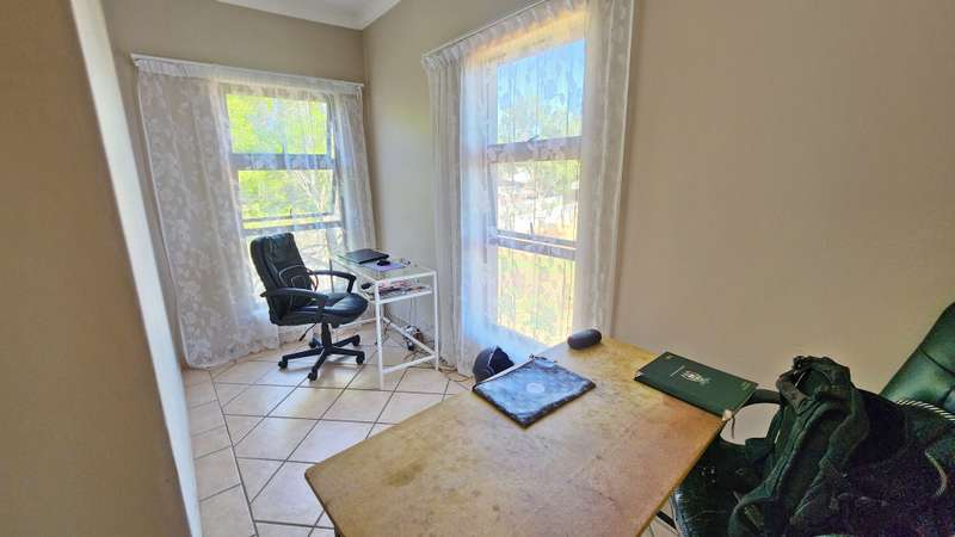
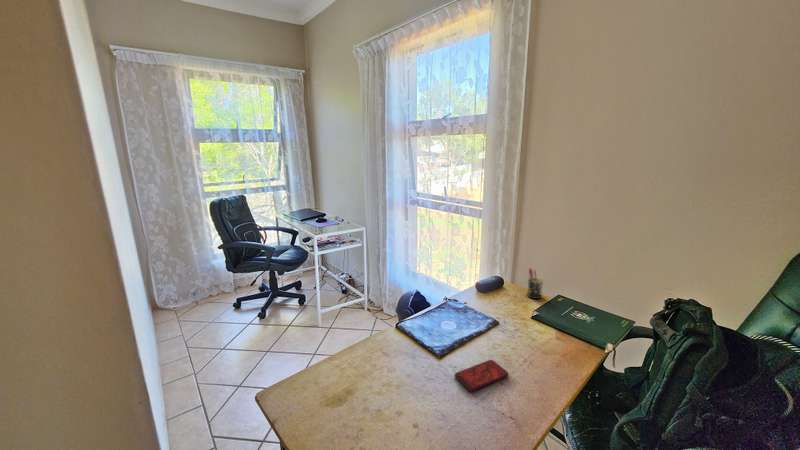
+ pen holder (533, 283)
+ smartphone (481, 374)
